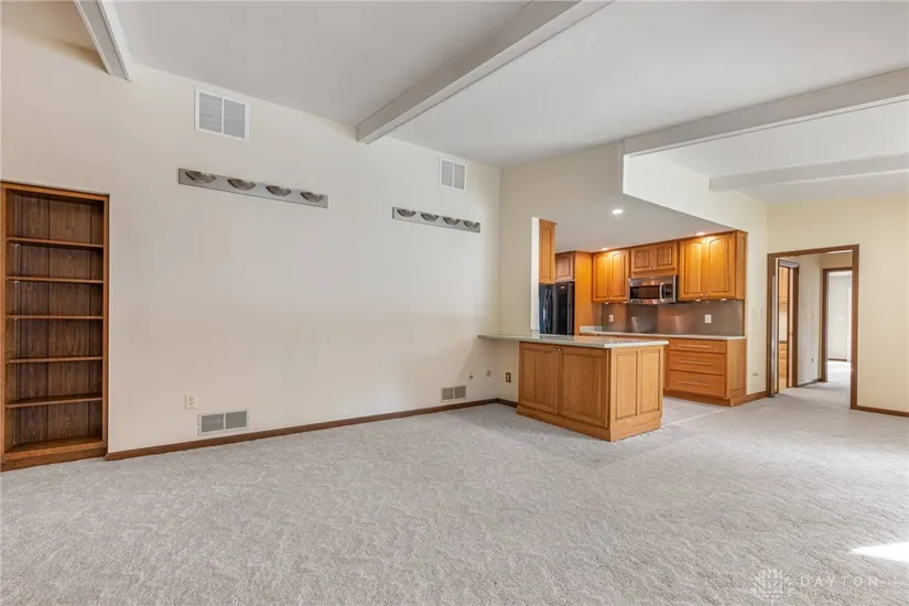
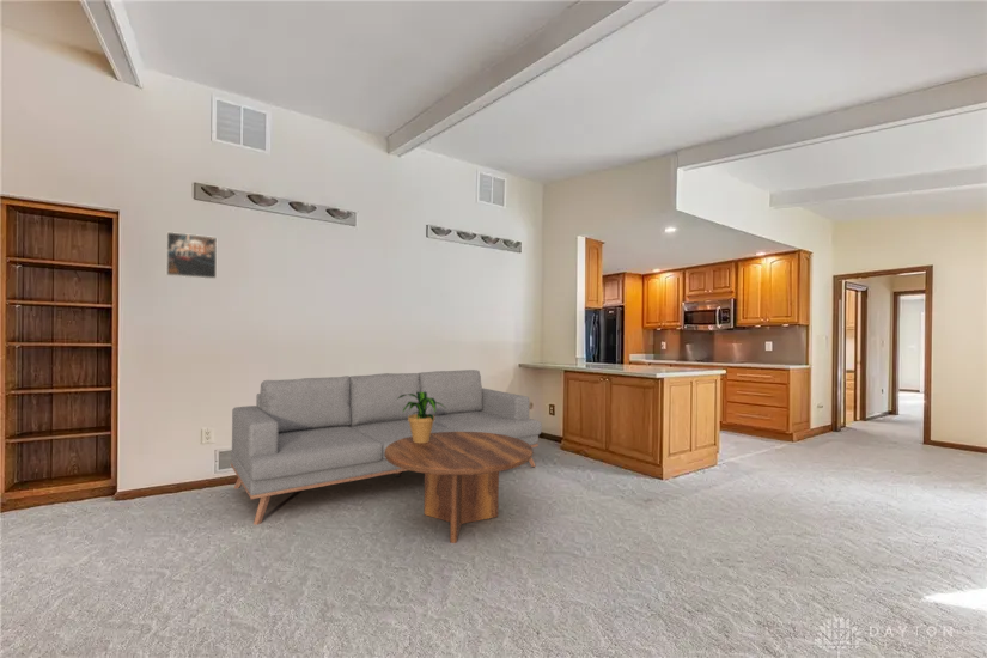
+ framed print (191, 256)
+ potted plant (421, 416)
+ coffee table (458, 485)
+ sofa (398, 426)
